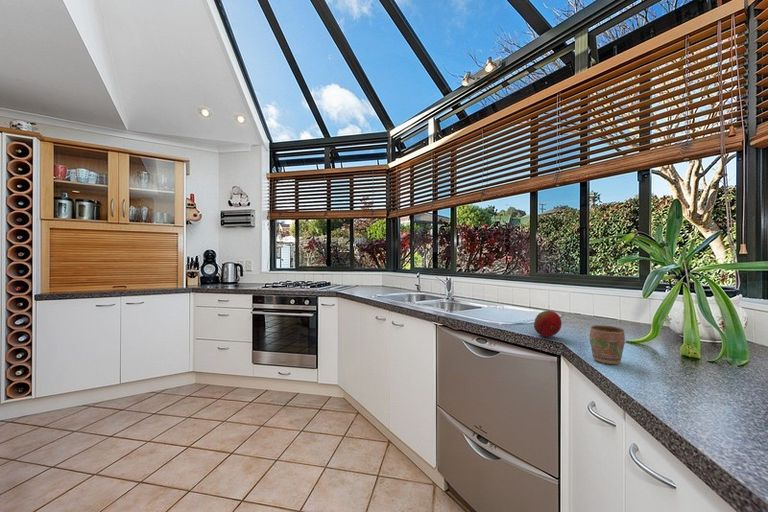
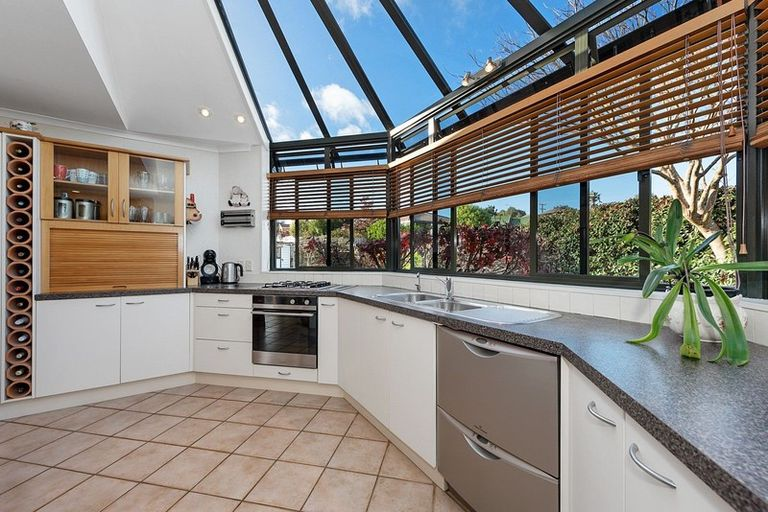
- mug (608, 344)
- fruit (546, 323)
